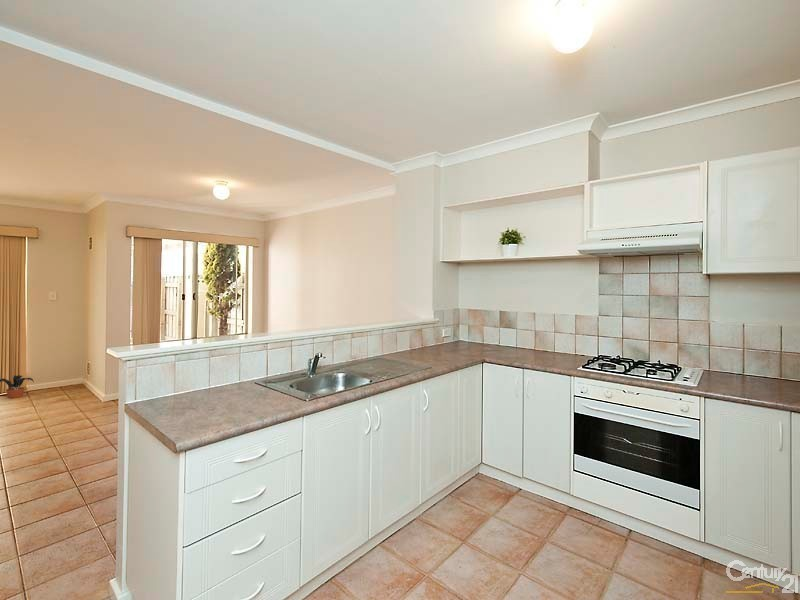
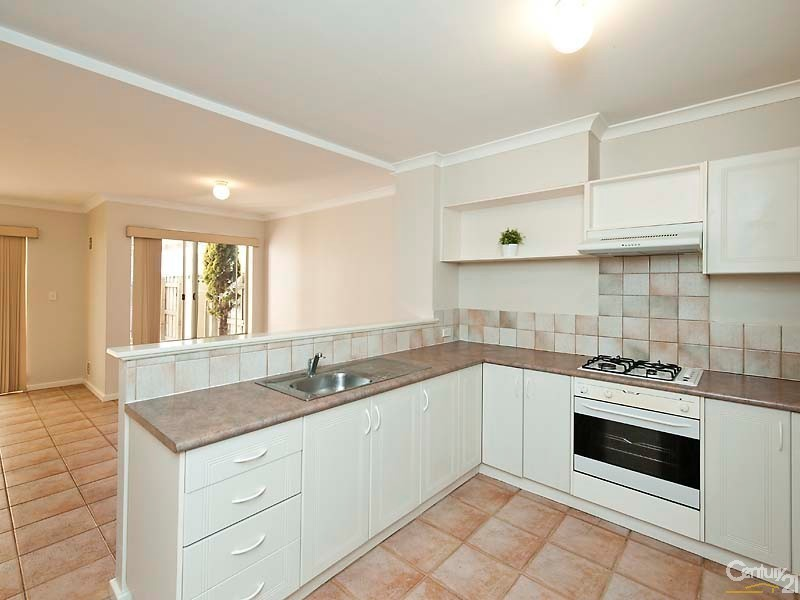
- potted plant (14, 386)
